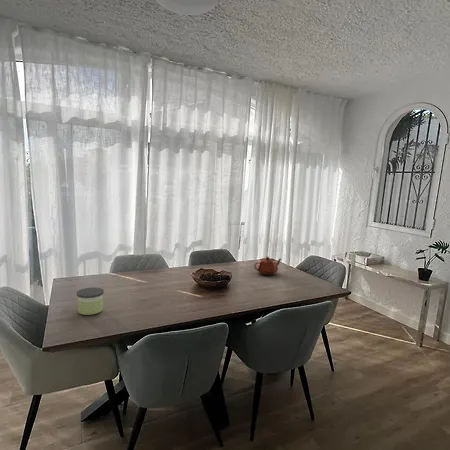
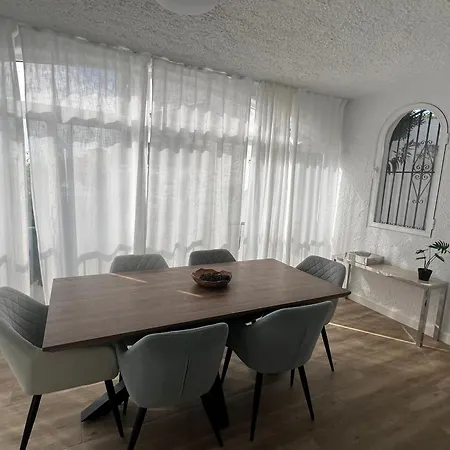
- teapot (268, 264)
- candle (90, 301)
